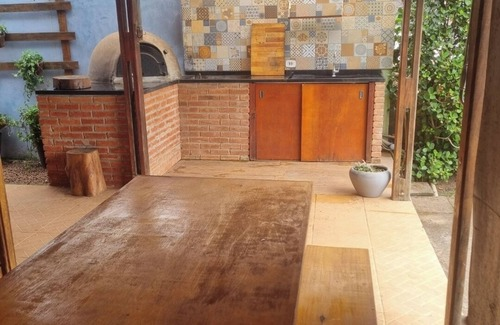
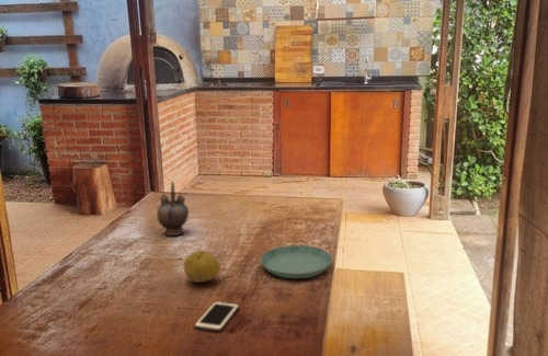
+ teapot (171, 208)
+ fruit (201, 266)
+ saucer (296, 262)
+ cell phone (217, 315)
